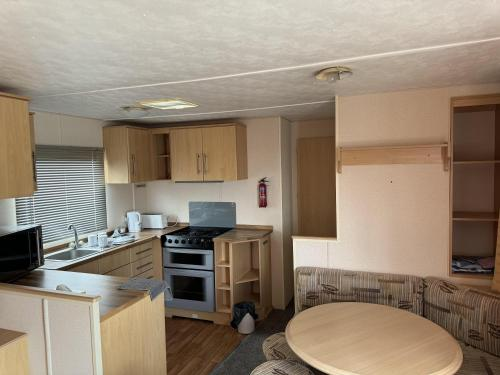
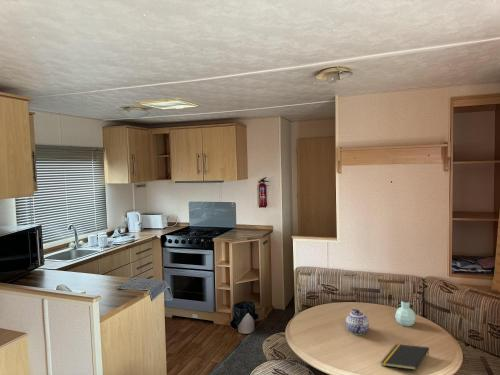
+ teapot (357, 320)
+ notepad (405, 356)
+ jar (405, 311)
